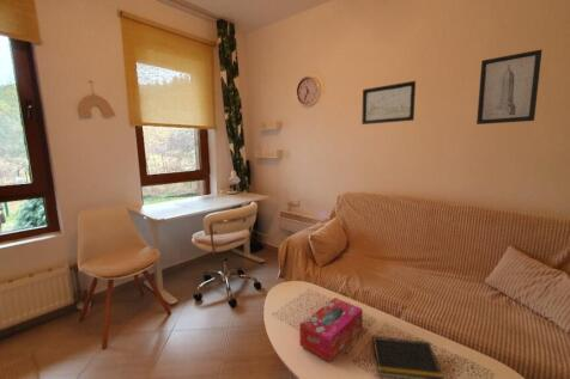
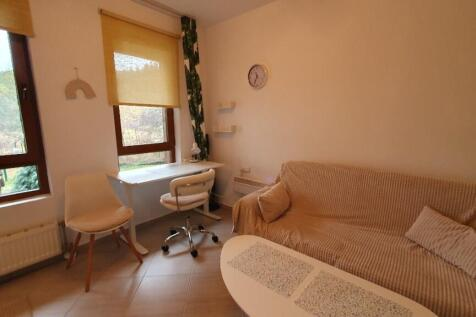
- wall art (507, 88)
- wall art (387, 104)
- tissue box (332, 325)
- notepad (405, 357)
